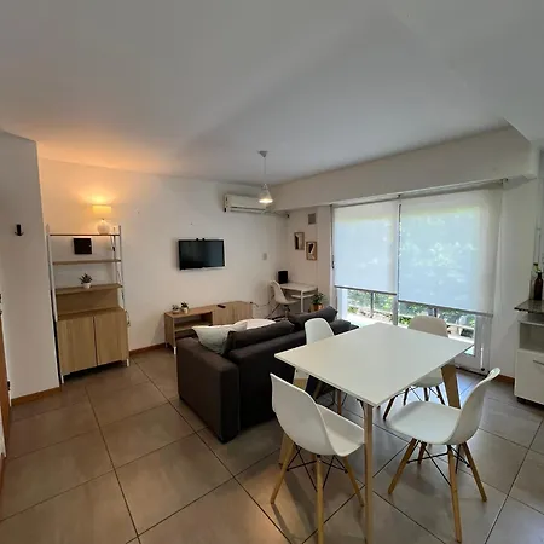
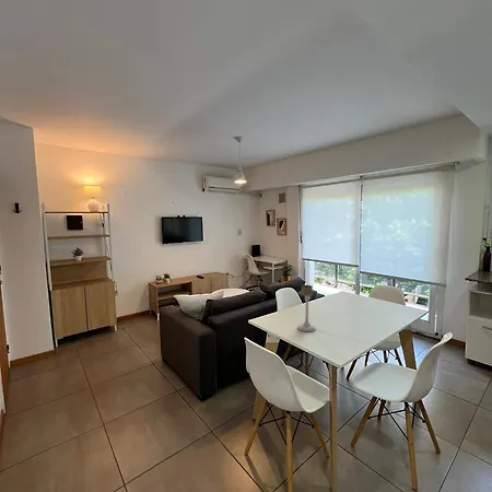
+ candle holder (306, 306)
